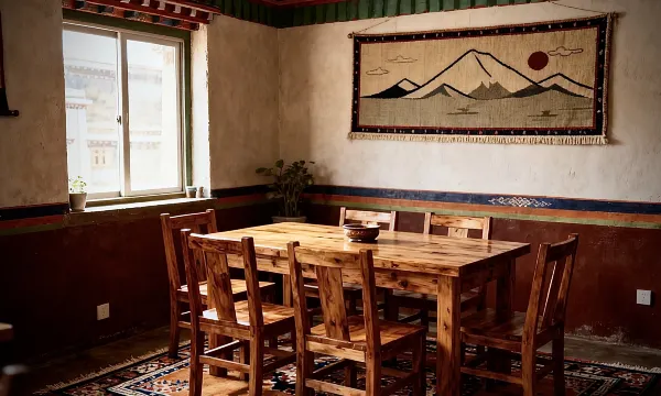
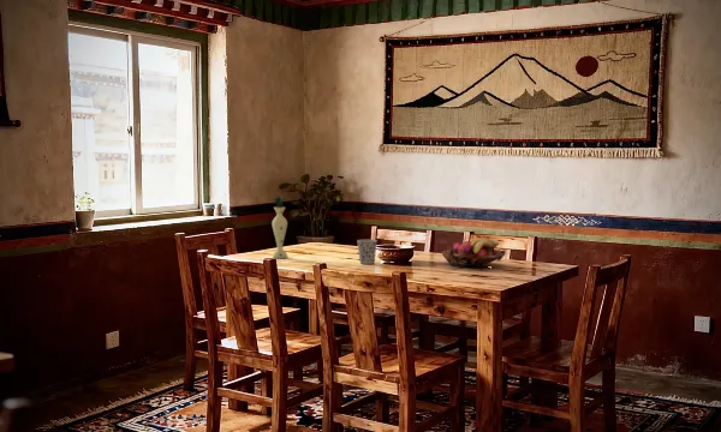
+ vase (280, 226)
+ fruit basket (473, 252)
+ cup (367, 251)
